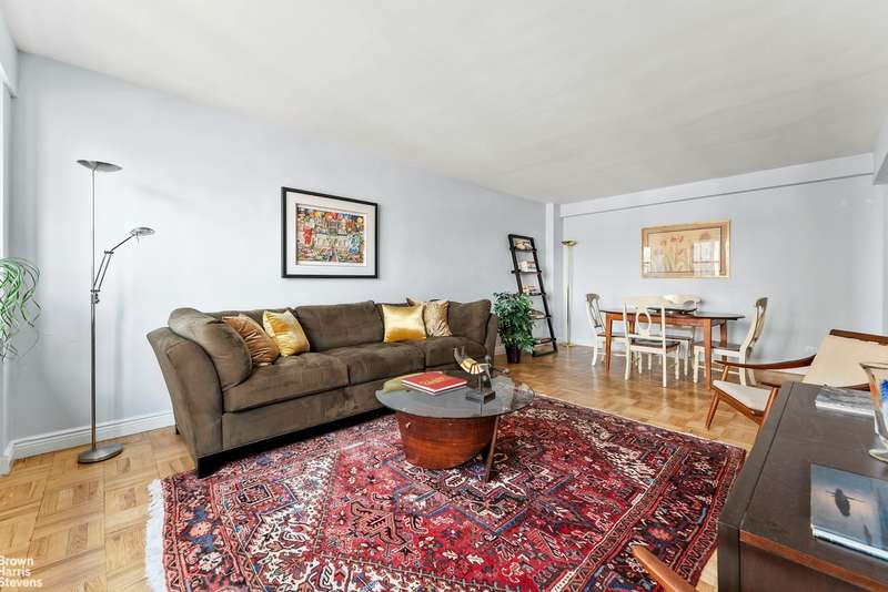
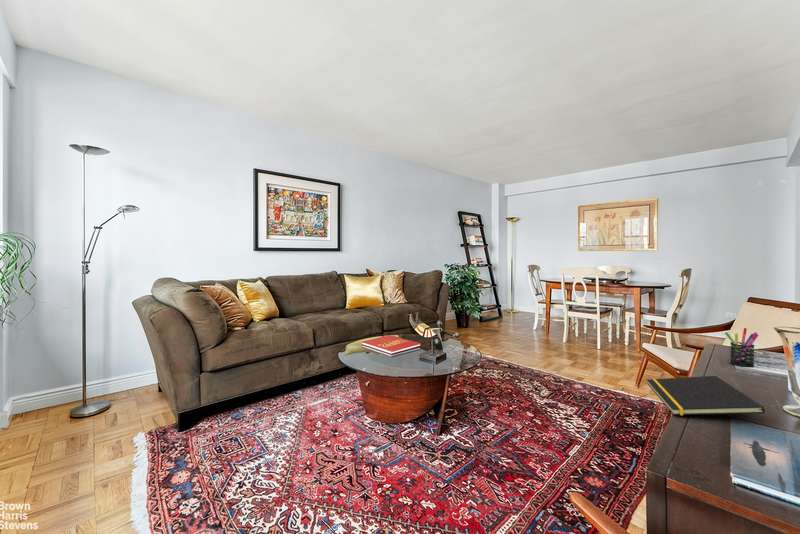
+ notepad (696, 393)
+ pen holder (739, 346)
